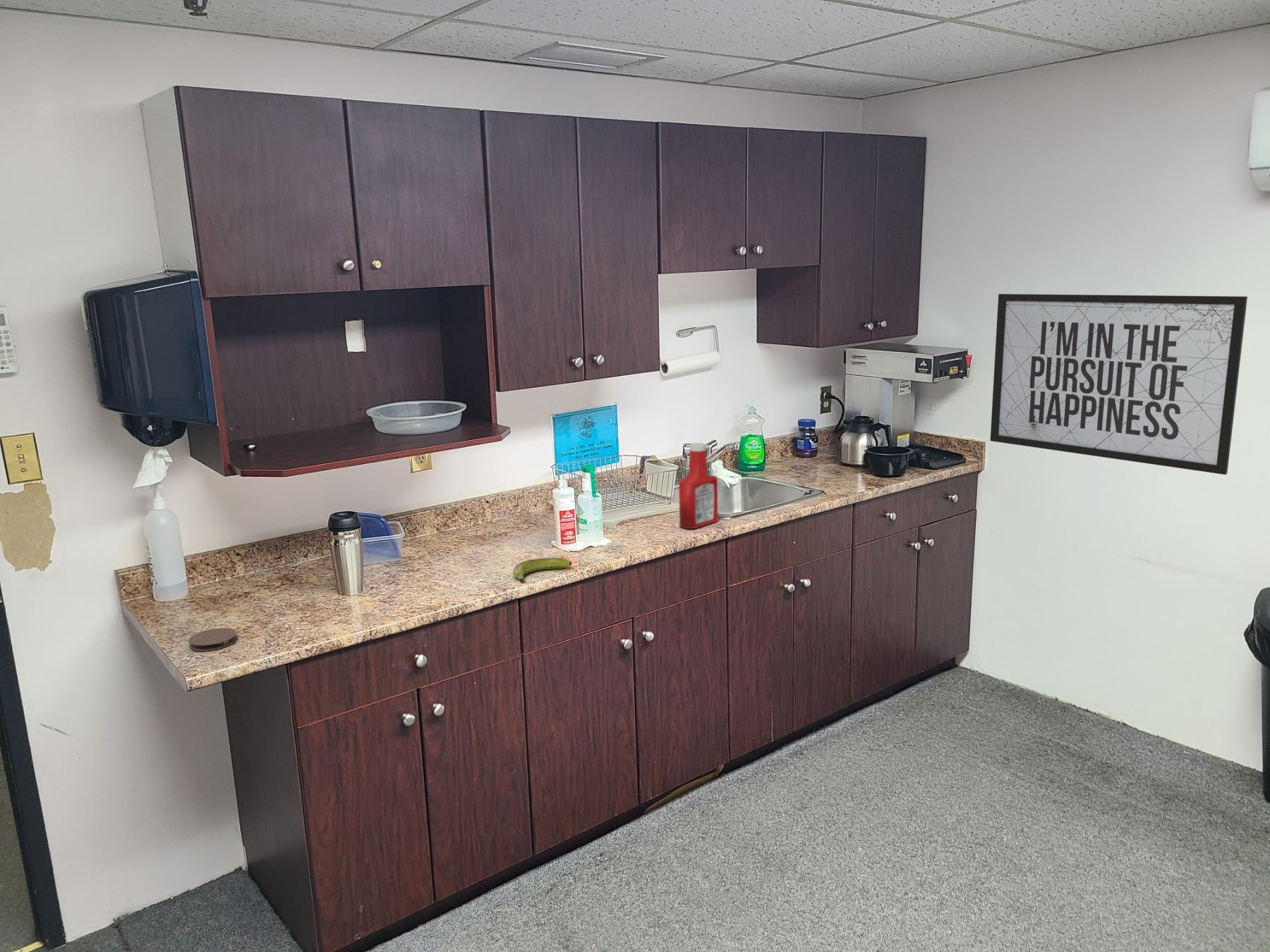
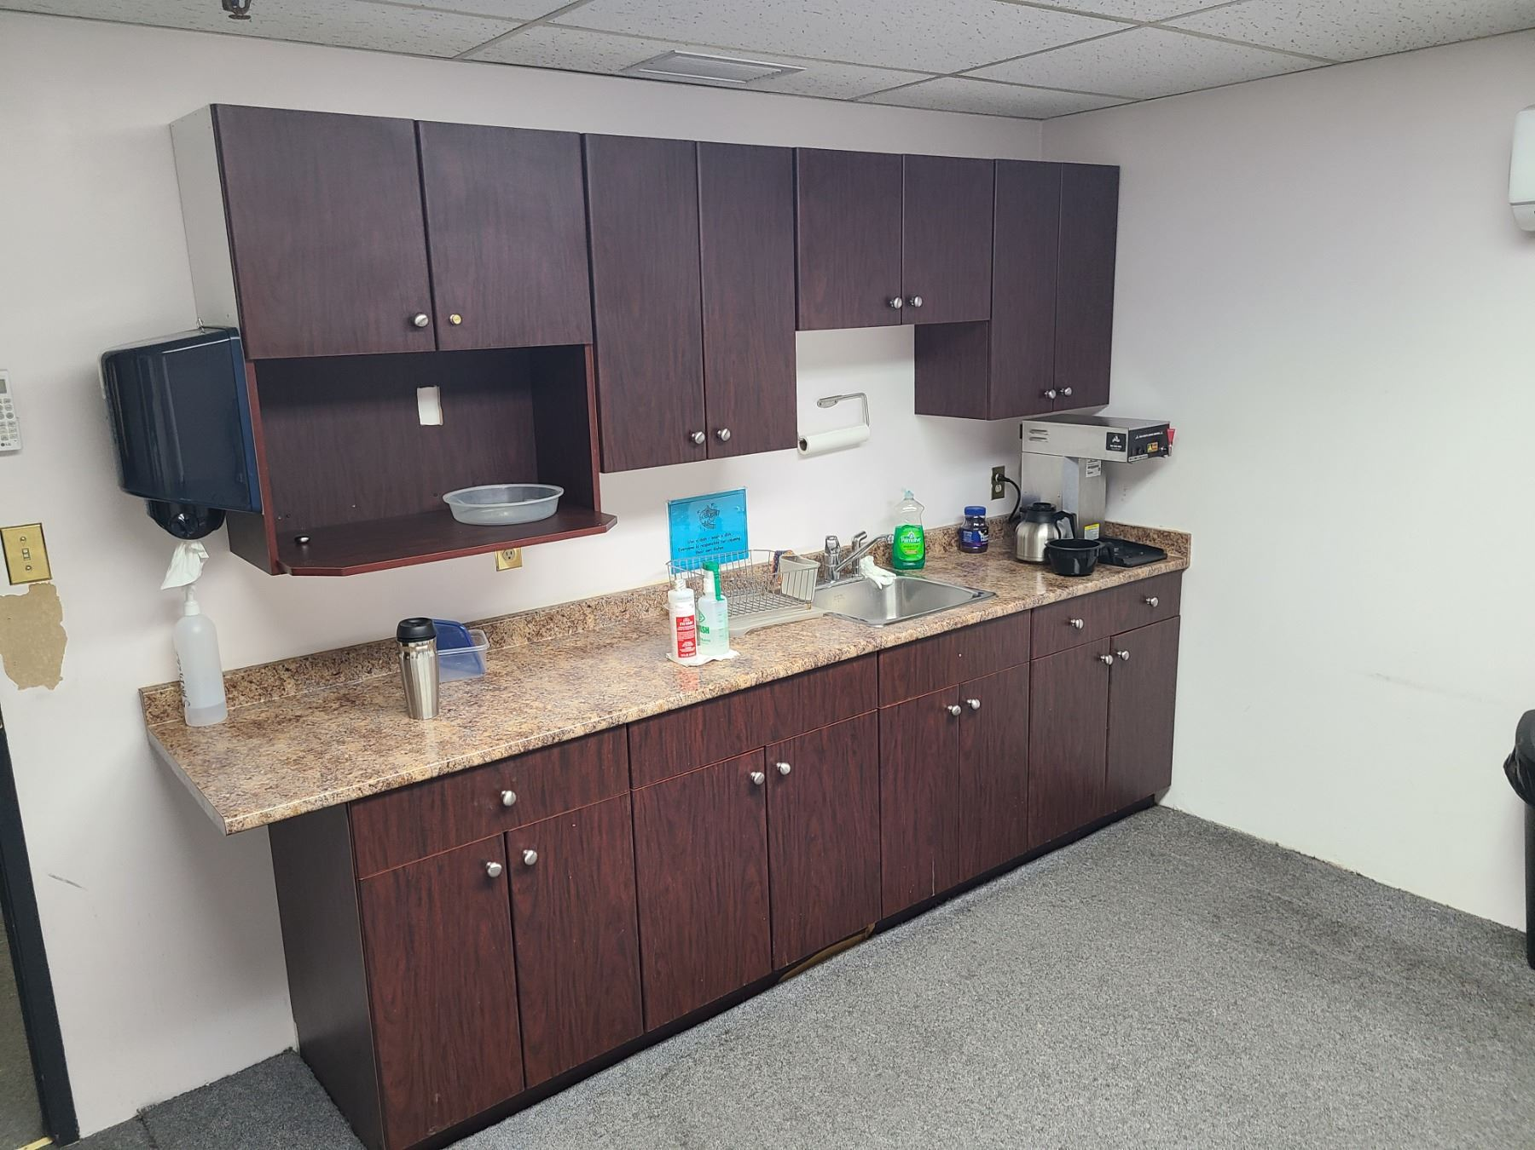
- soap bottle (698, 484)
- banana (538, 567)
- coaster (212, 639)
- mirror (1103, 377)
